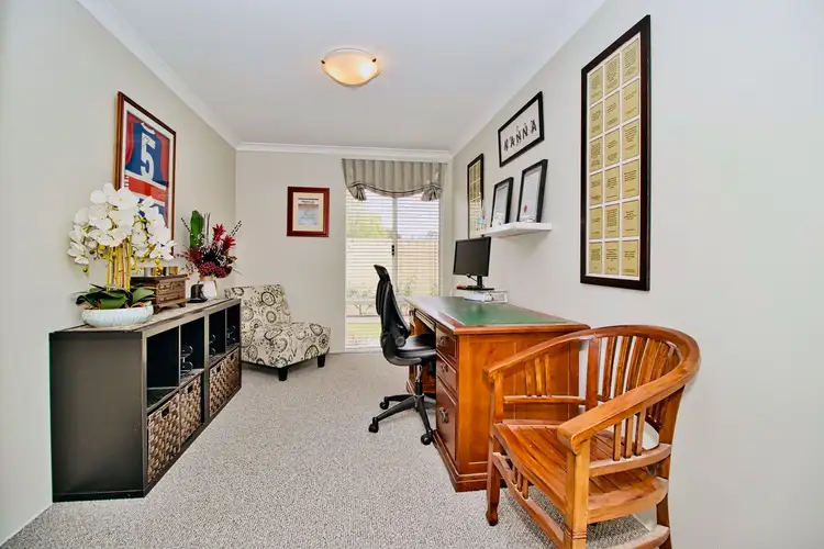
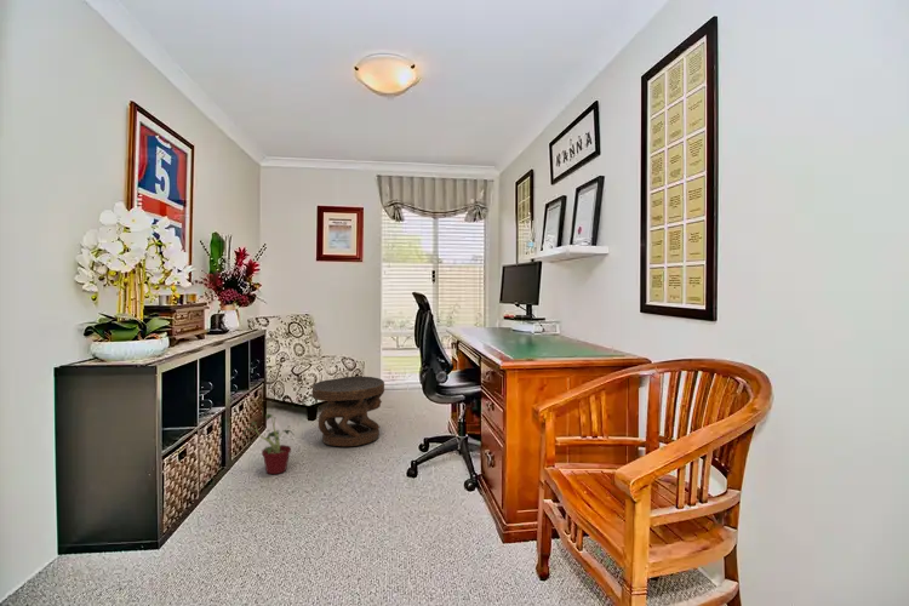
+ side table (350, 410)
+ potted plant (265, 440)
